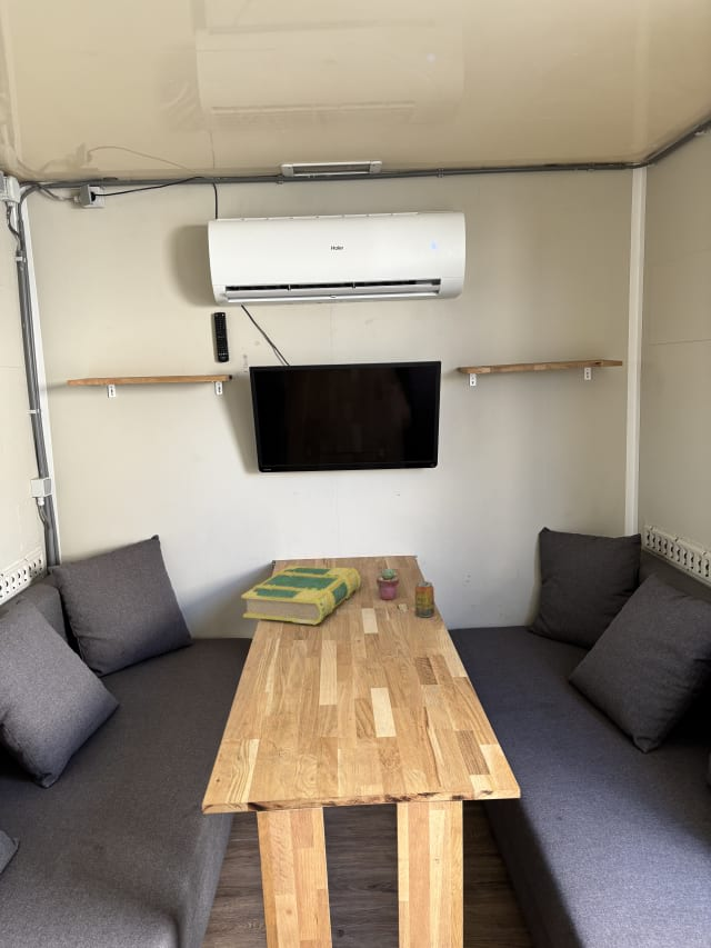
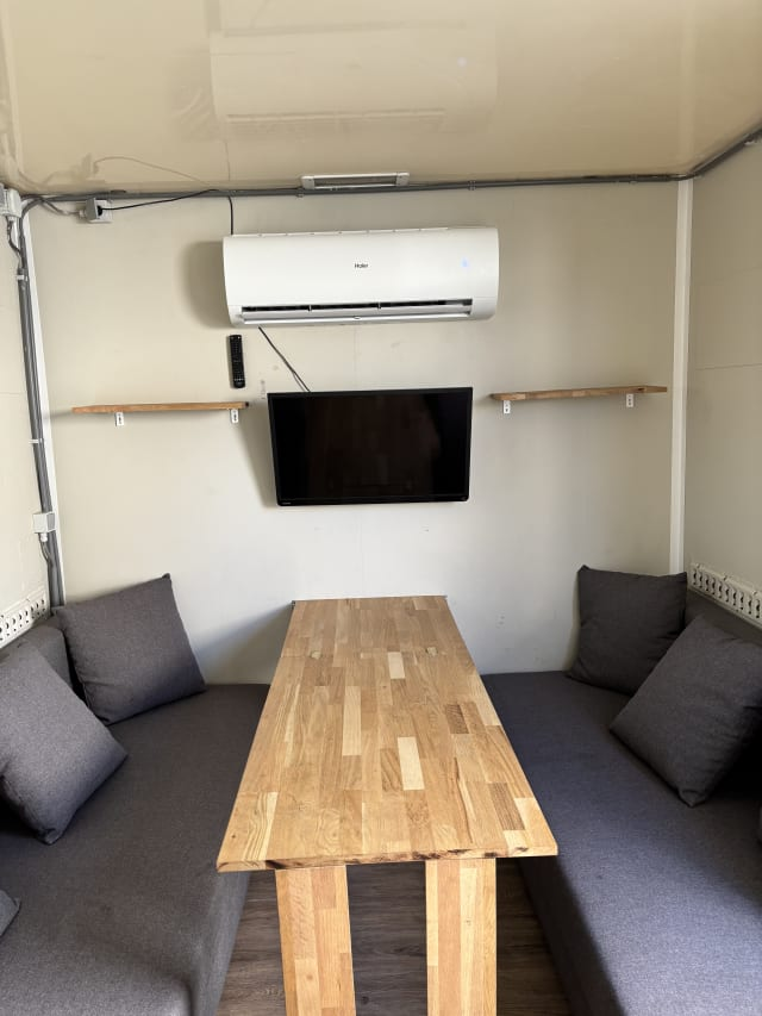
- book (303, 591)
- beverage can (424, 599)
- potted succulent (388, 582)
